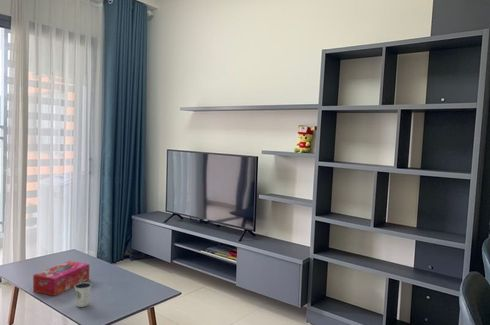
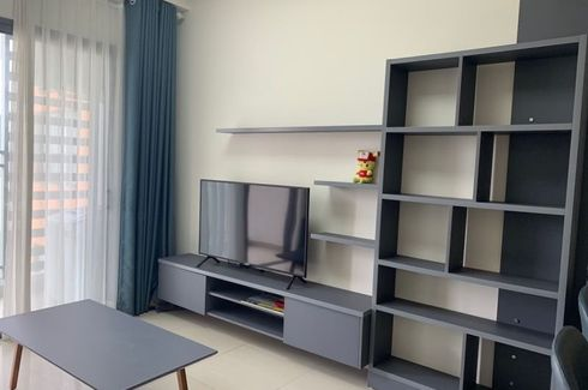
- tissue box (62, 277)
- dixie cup (82, 295)
